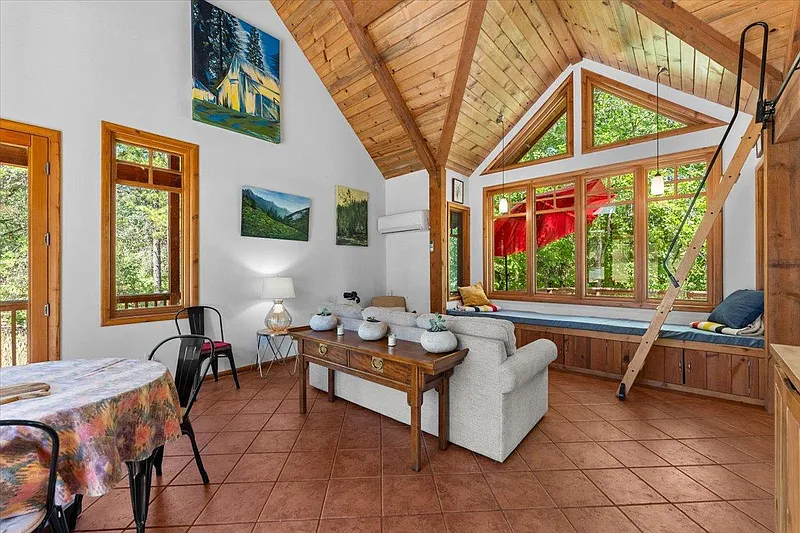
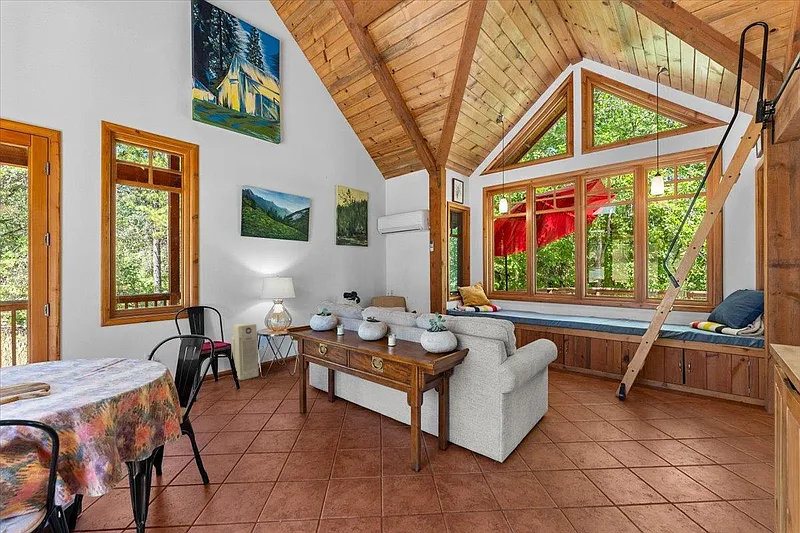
+ air purifier (244, 349)
